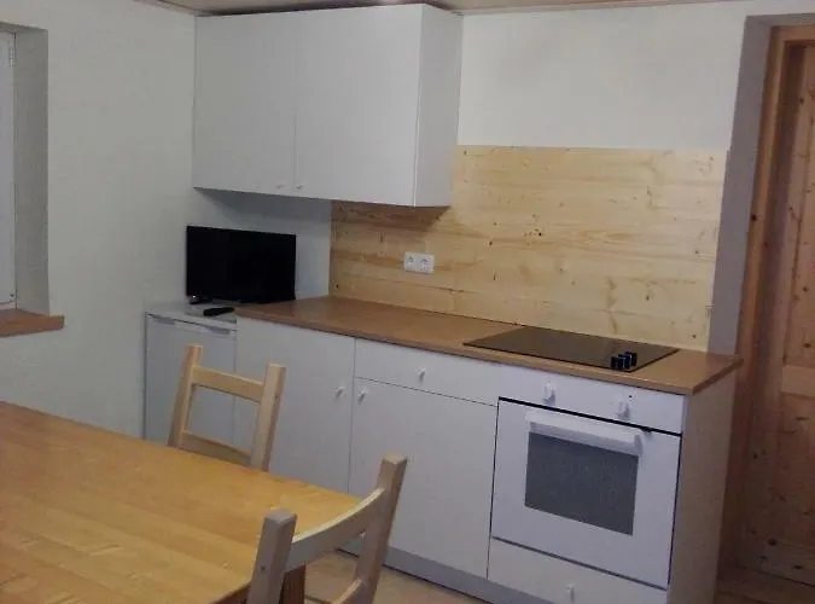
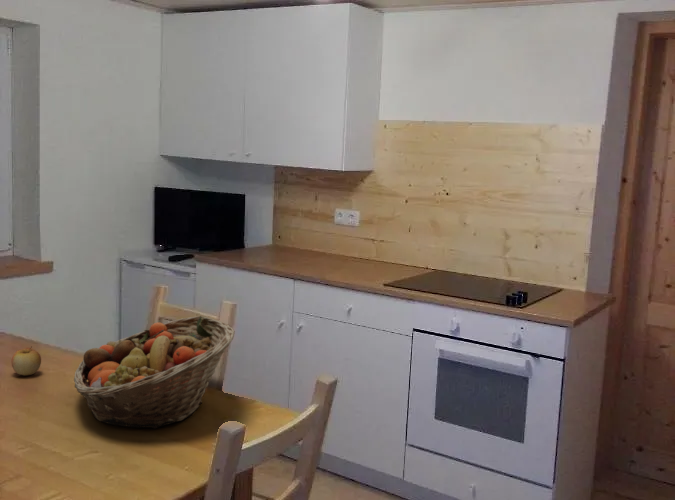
+ apple (26, 360)
+ fruit basket (154, 366)
